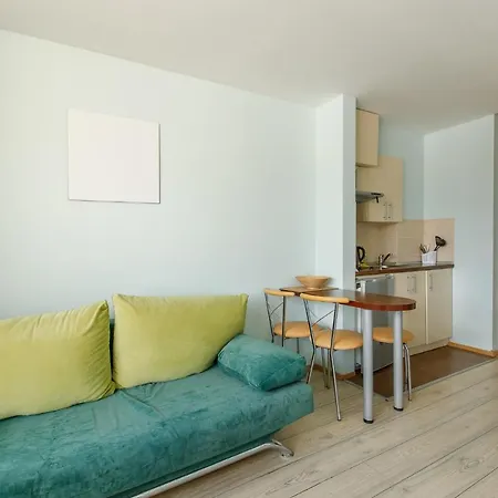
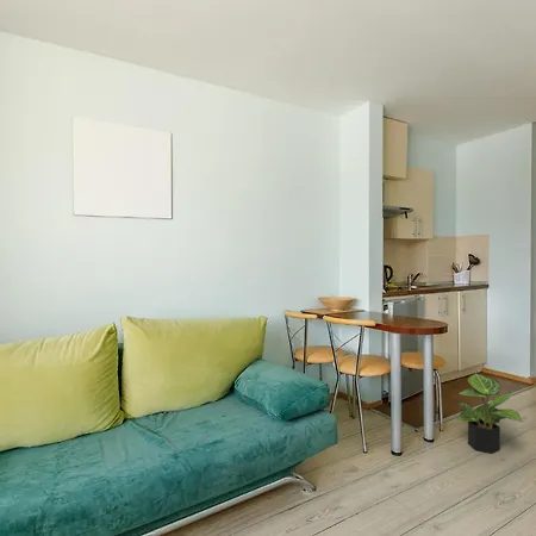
+ potted plant (487, 413)
